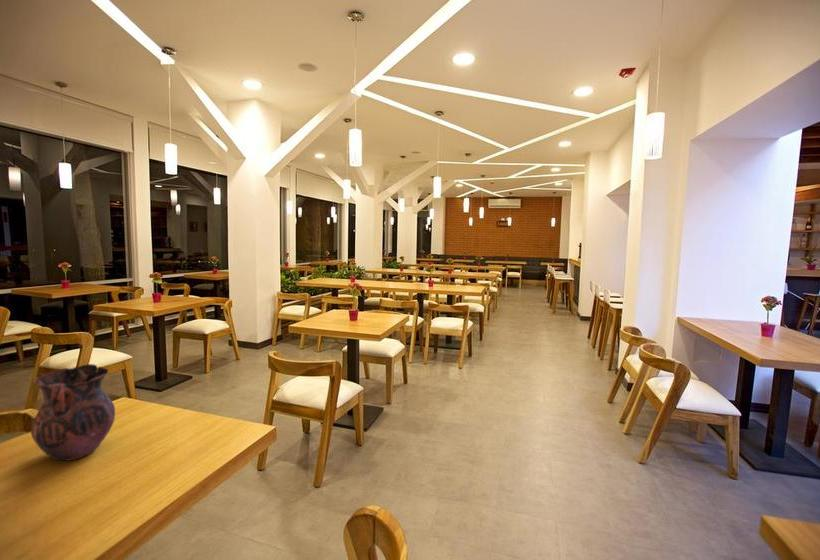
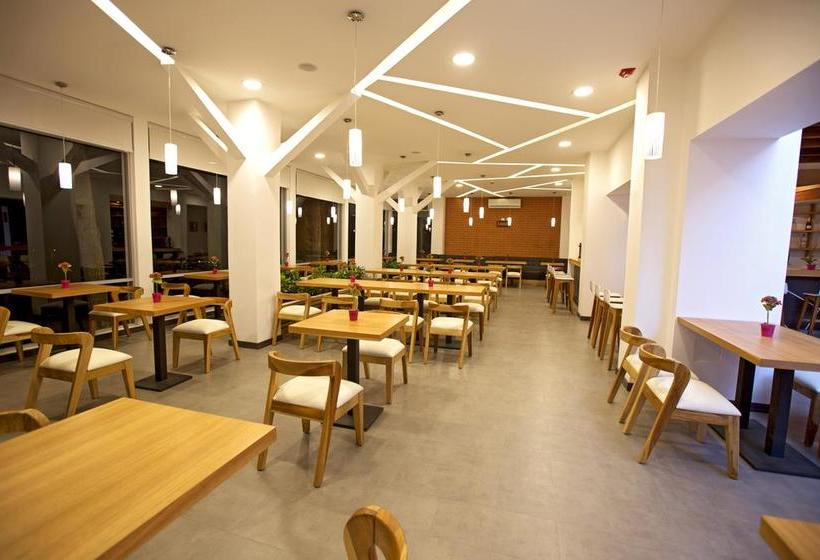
- vase (75, 412)
